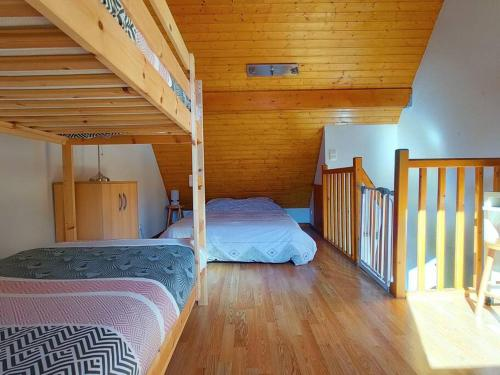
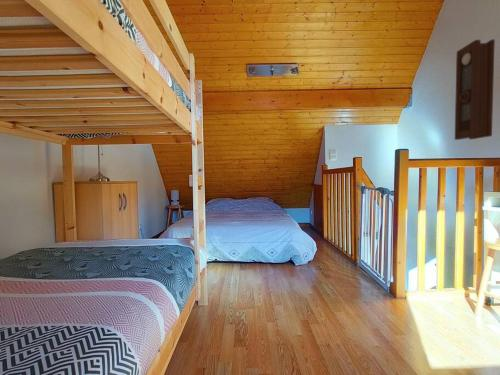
+ pendulum clock (469, 93)
